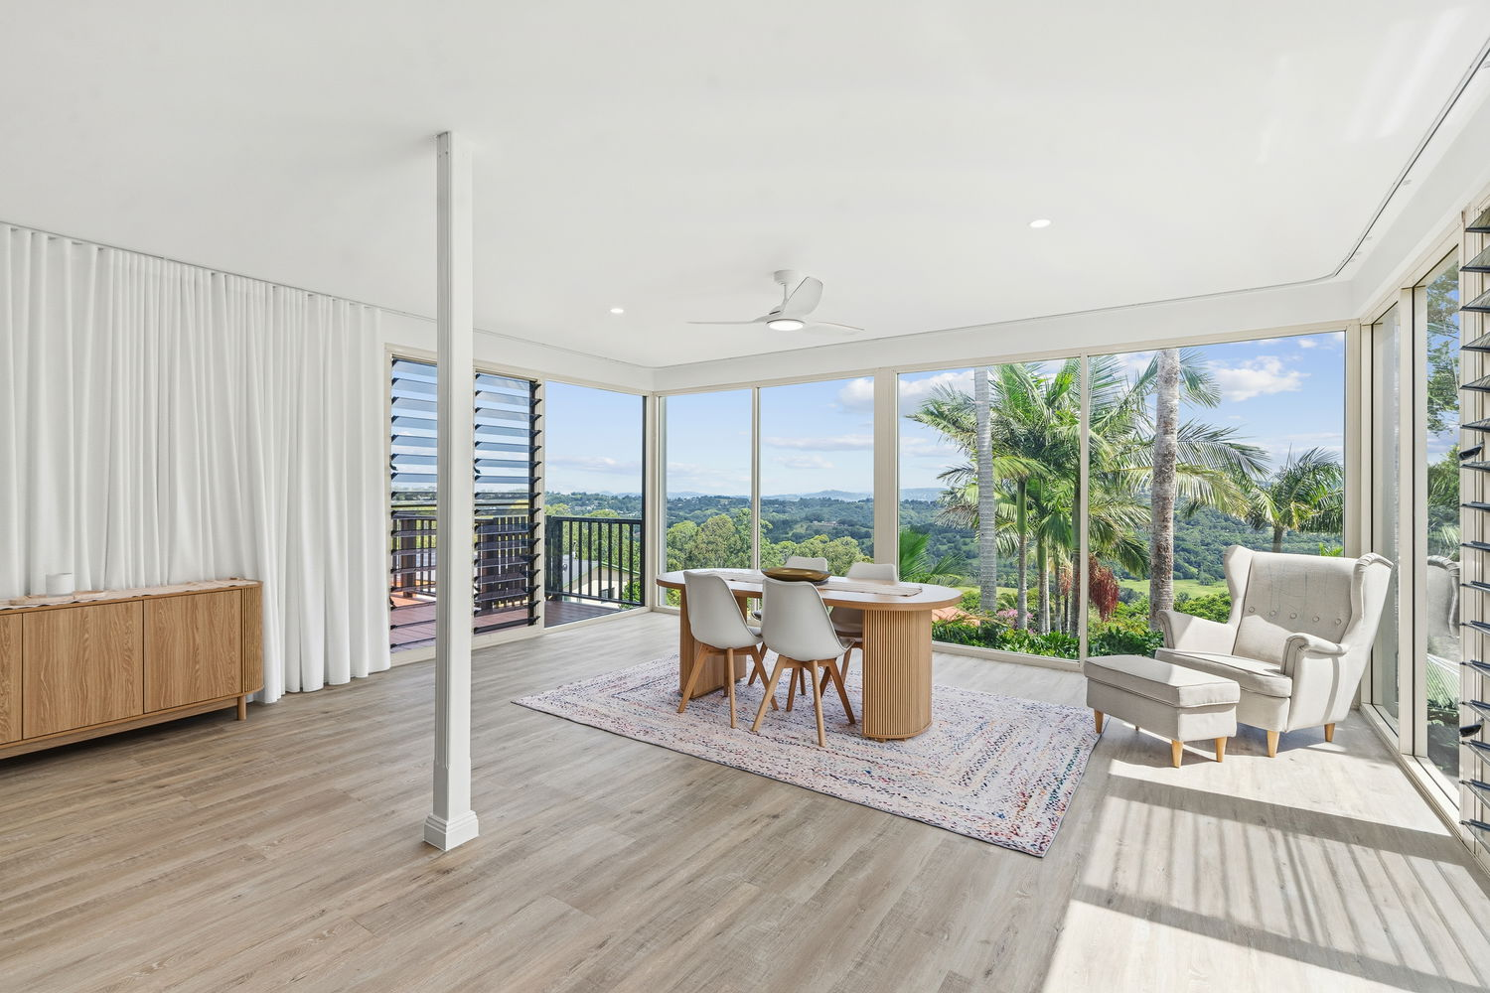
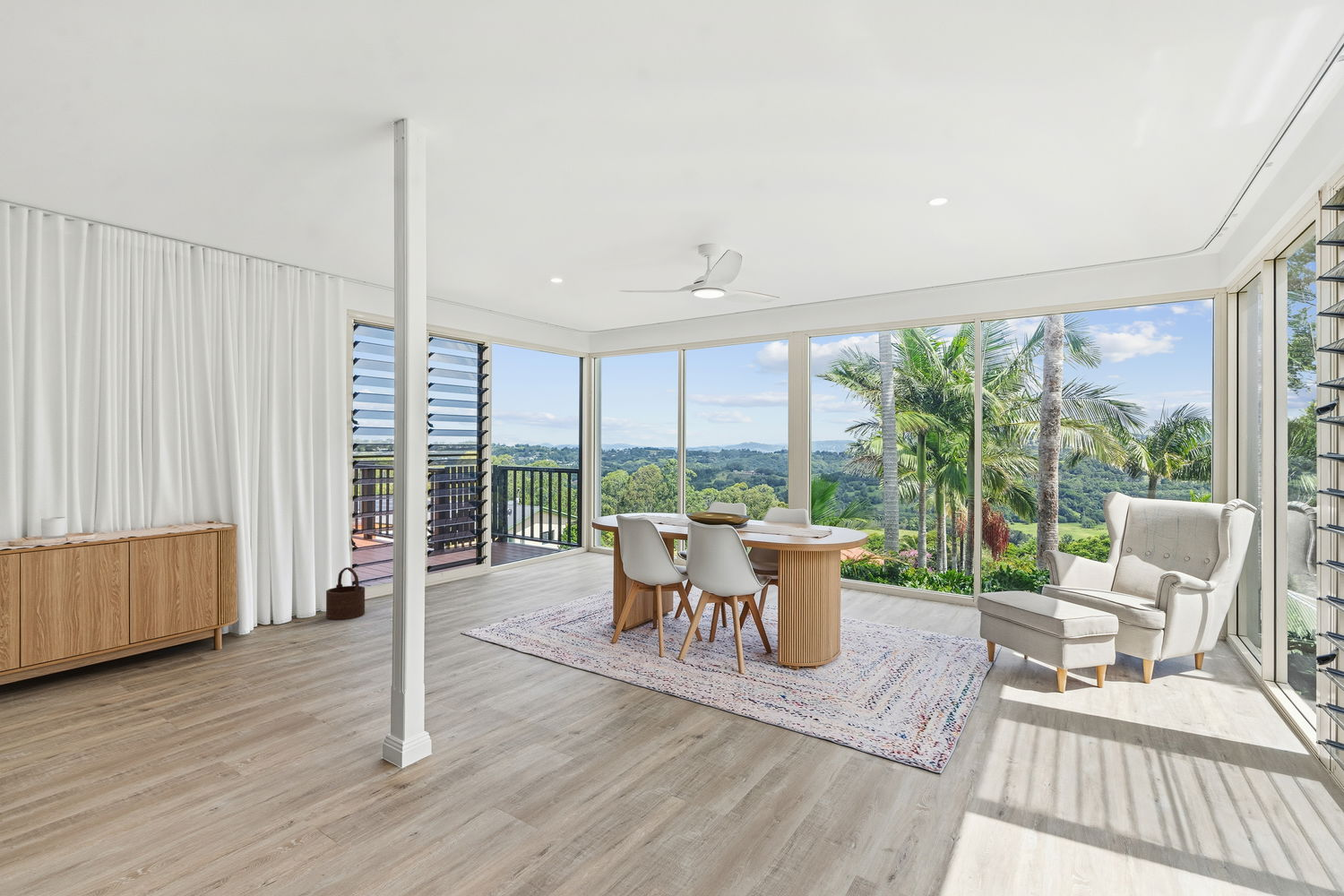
+ wooden bucket (345, 591)
